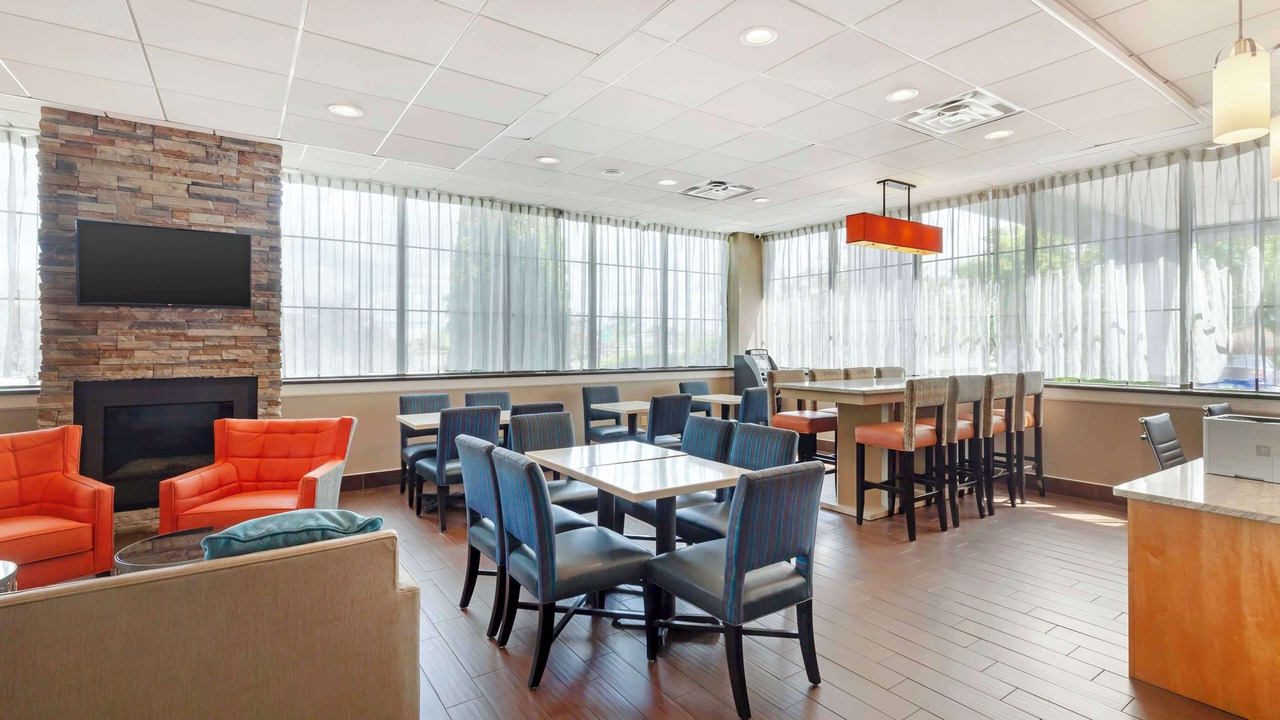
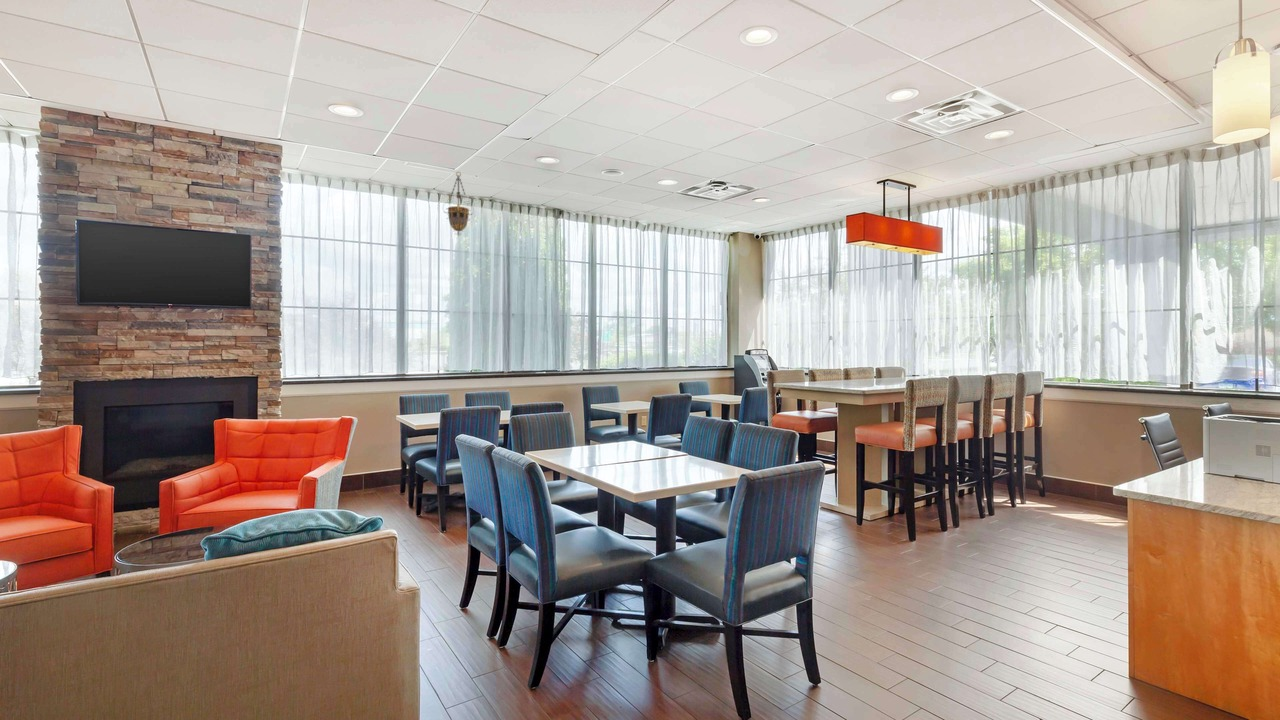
+ hanging lantern (458, 204)
